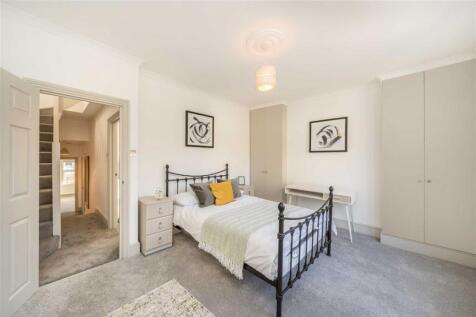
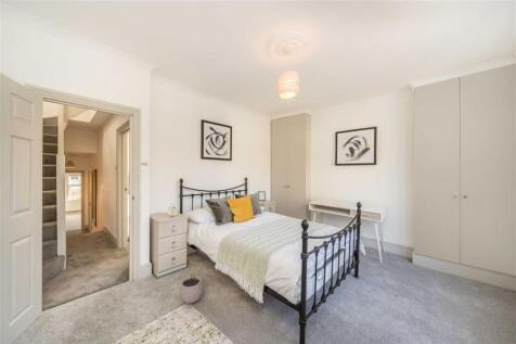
+ plant pot (191, 286)
